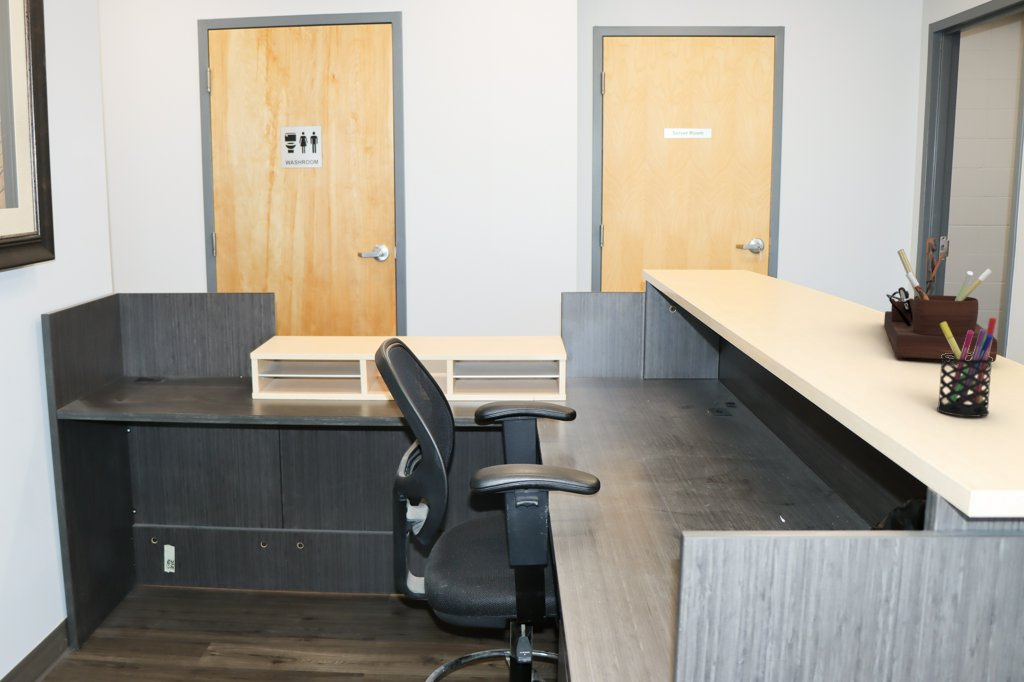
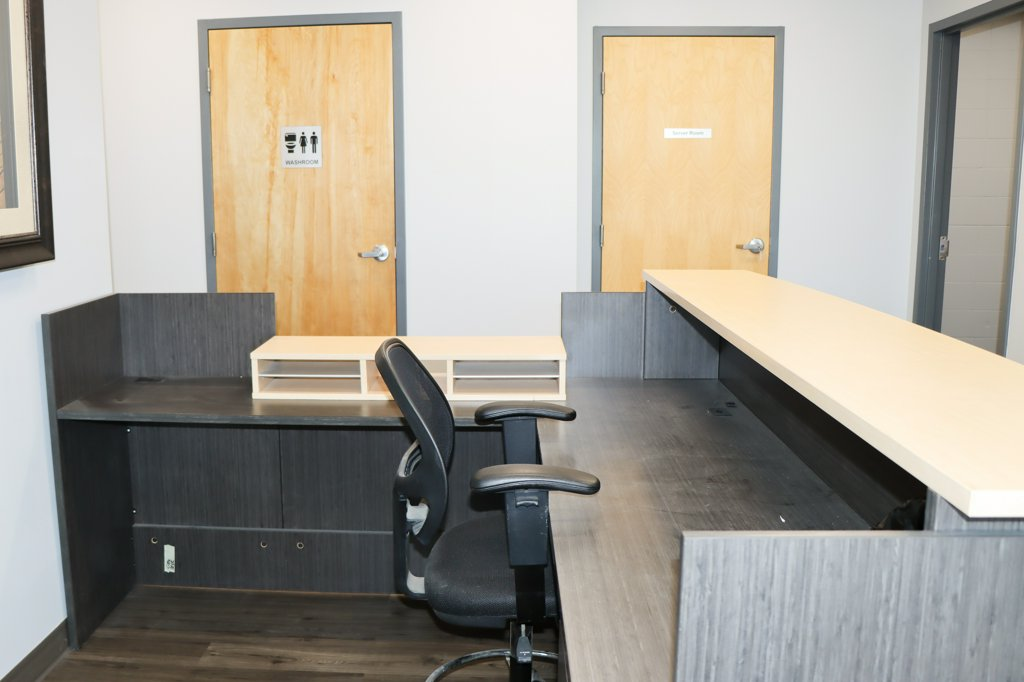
- pen holder (972, 363)
- desk organizer (935, 295)
